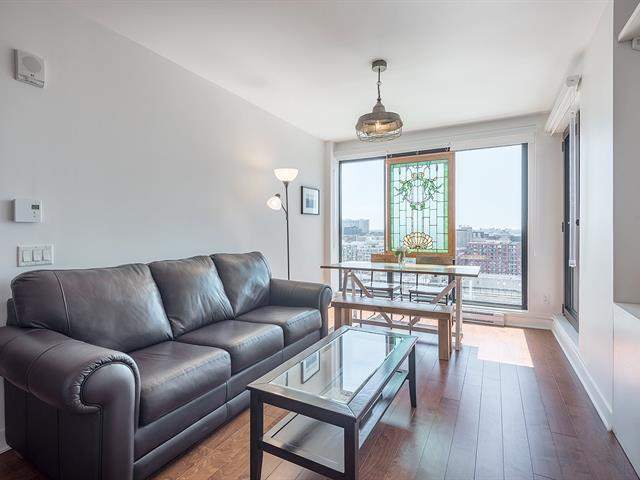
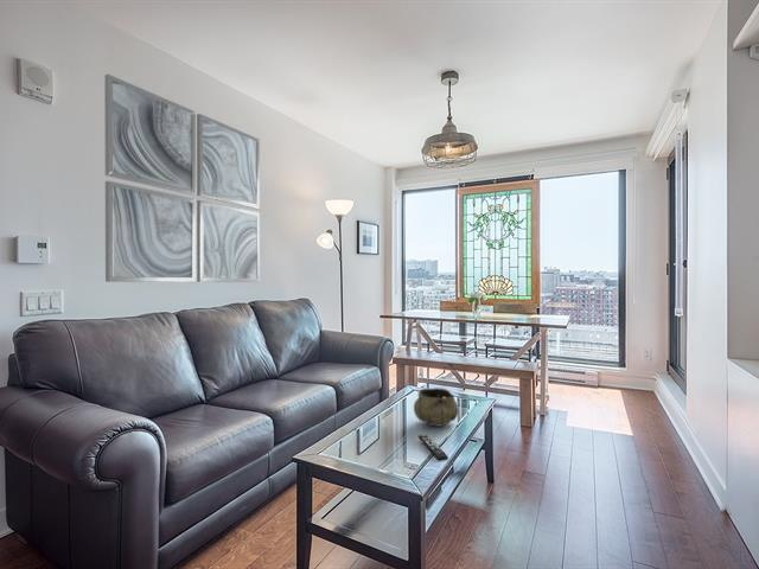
+ wall art (194, 199)
+ decorative bowl (435, 408)
+ remote control (432, 447)
